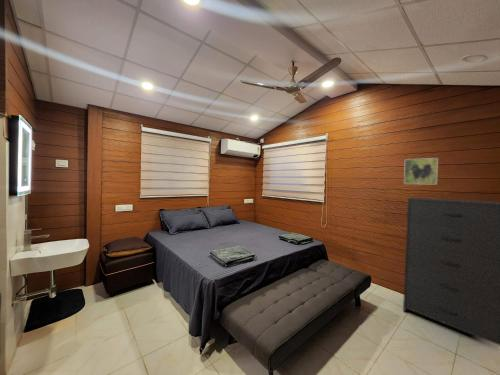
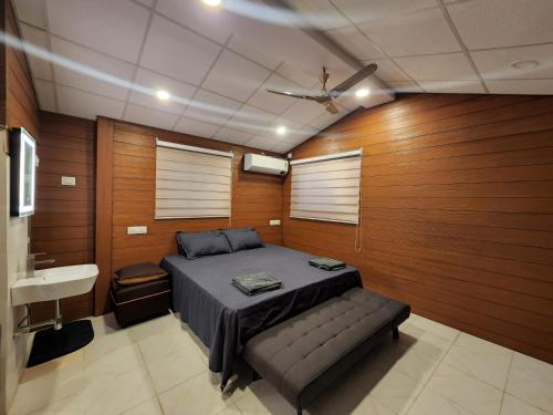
- dresser (451, 261)
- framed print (420, 171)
